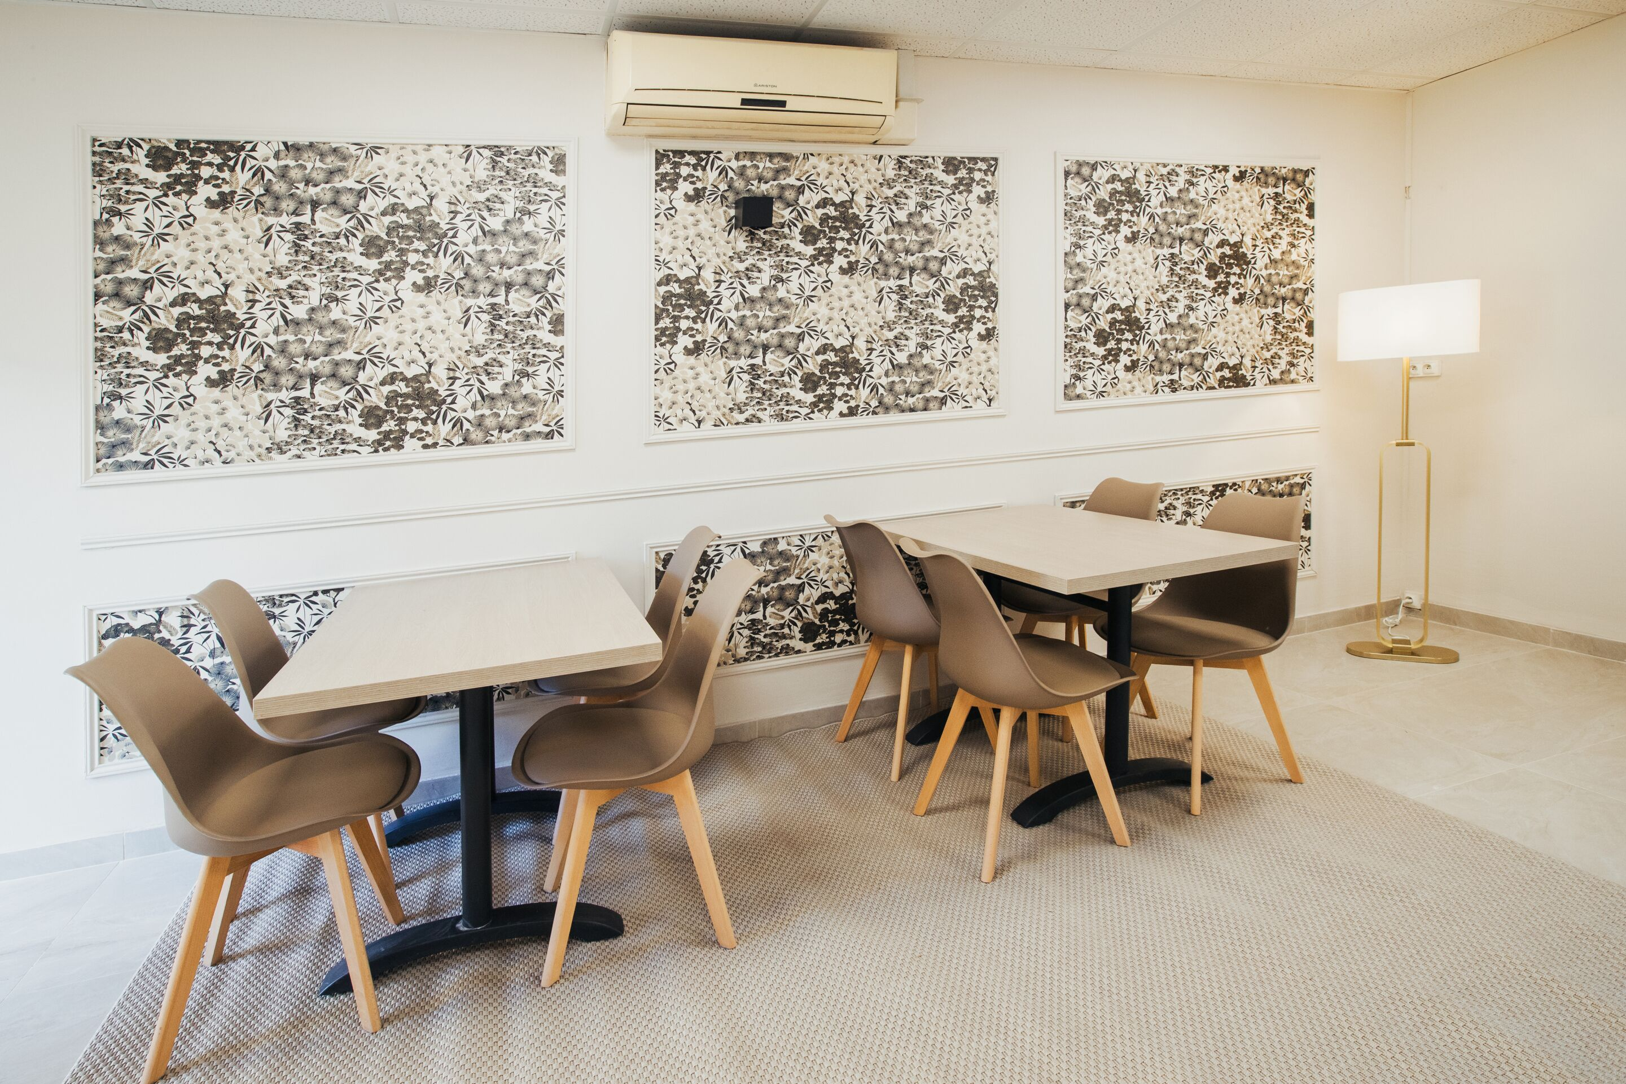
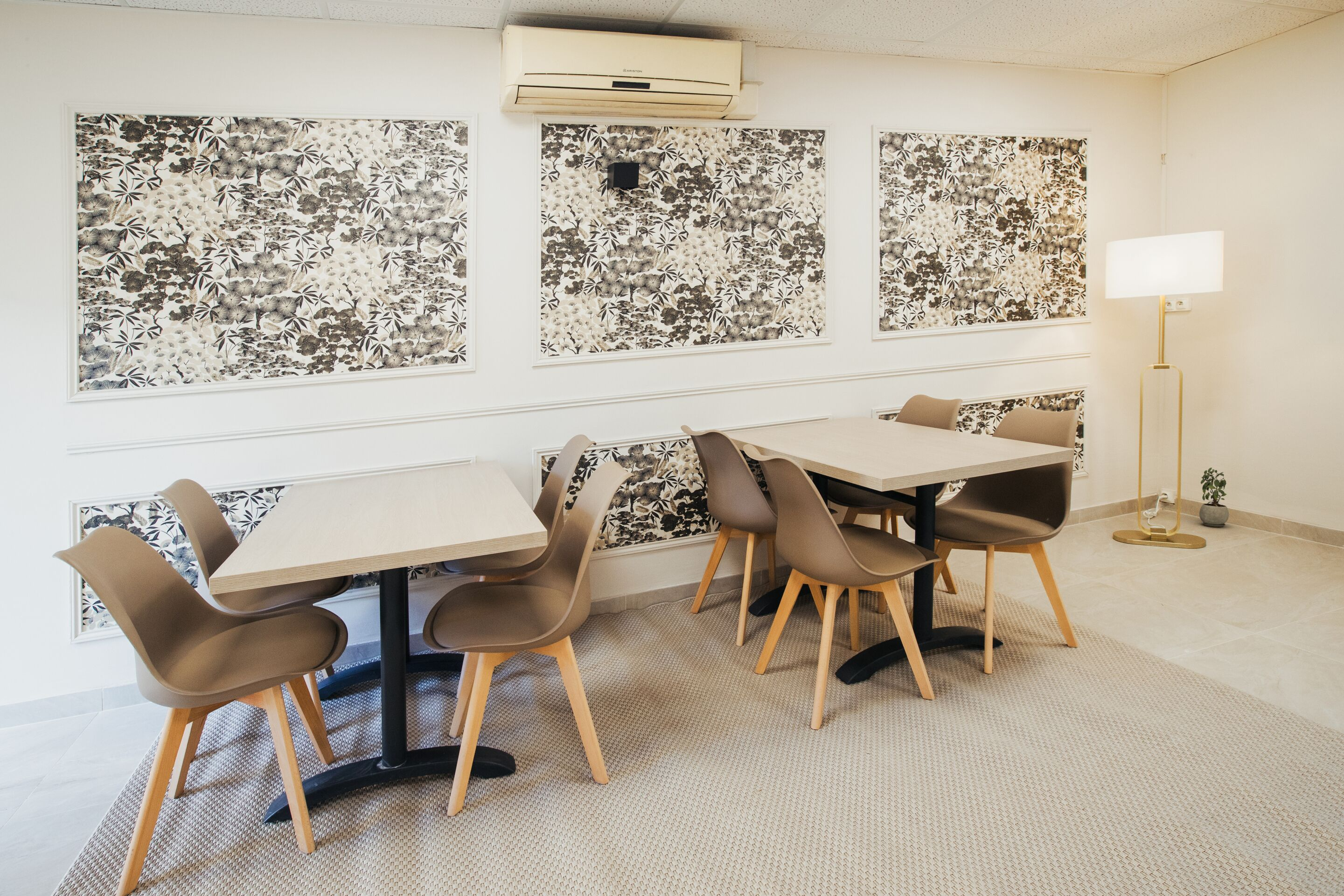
+ potted plant (1215, 497)
